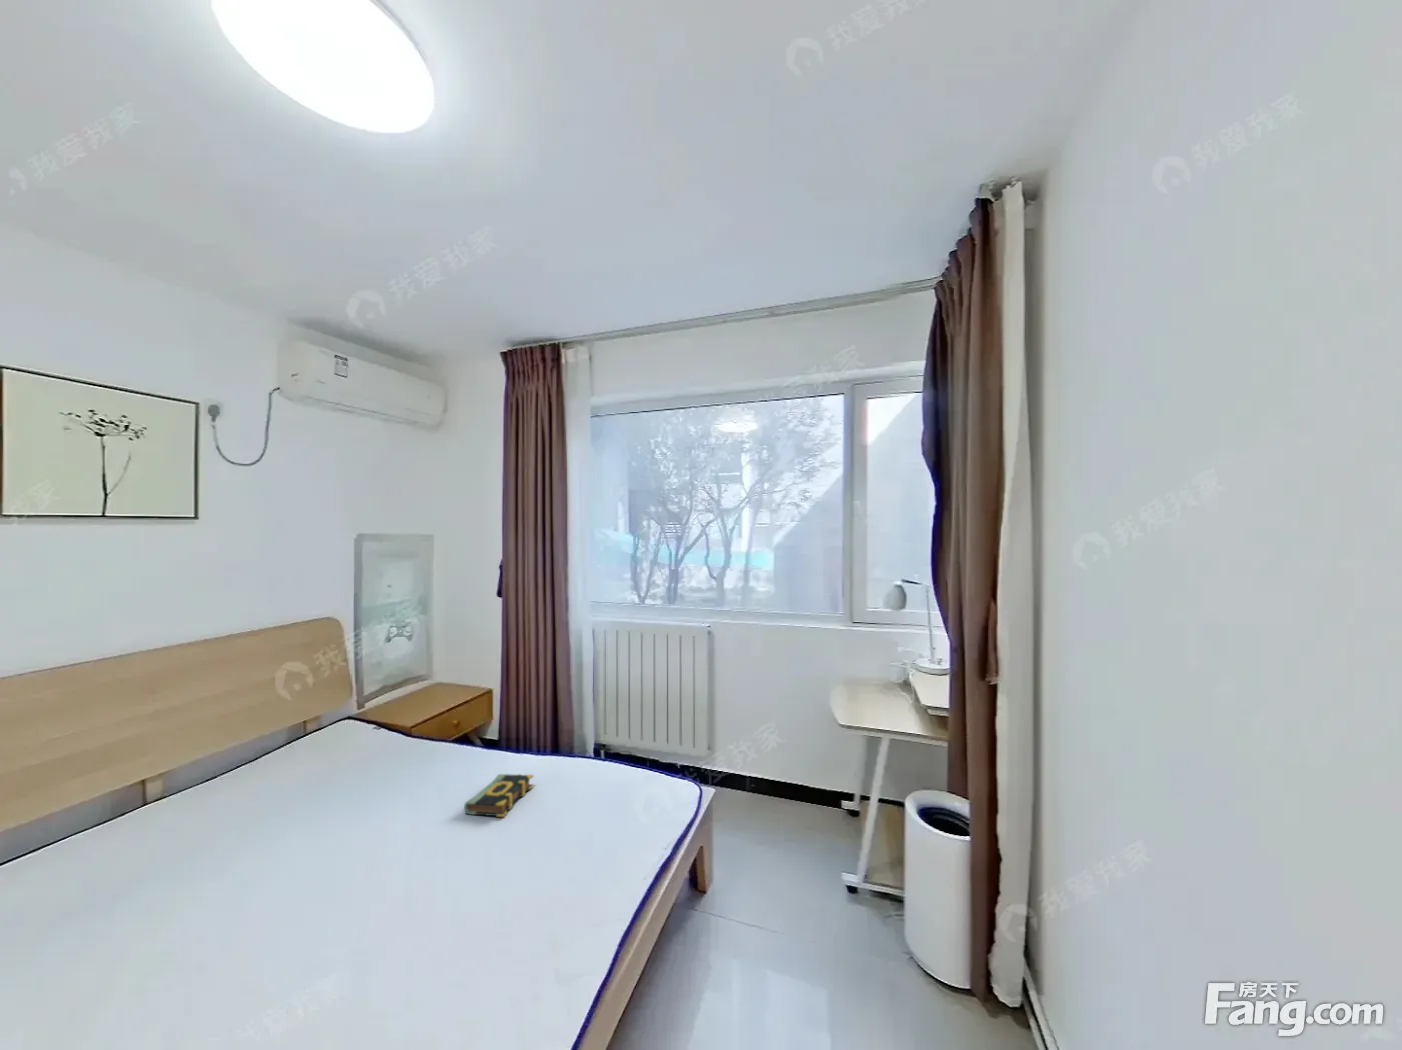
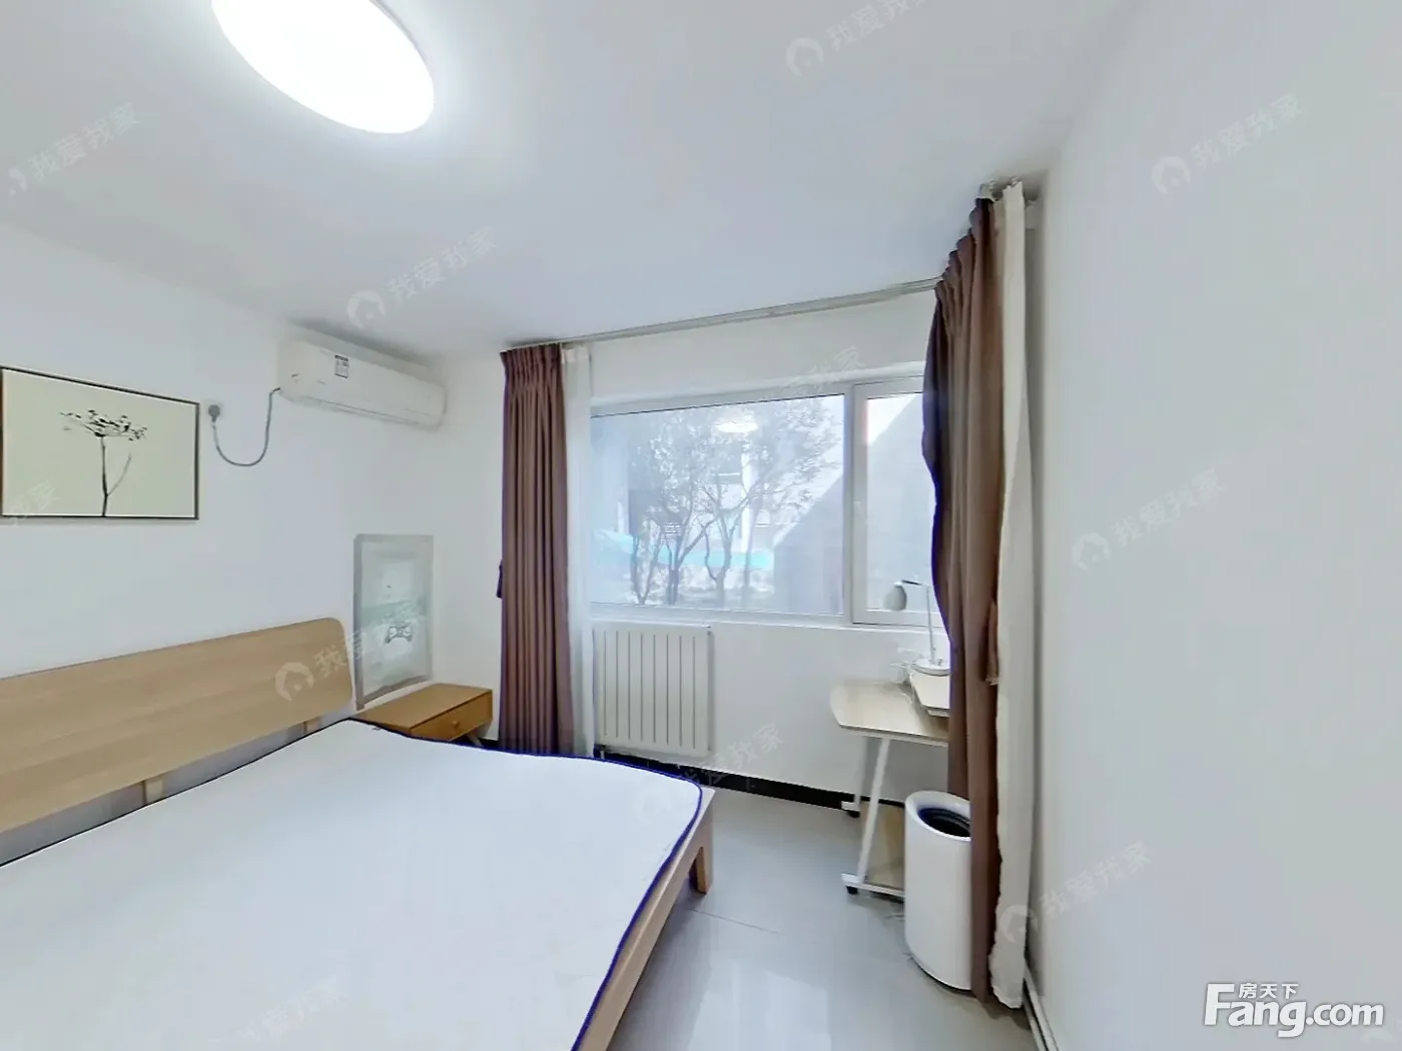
- book (502, 790)
